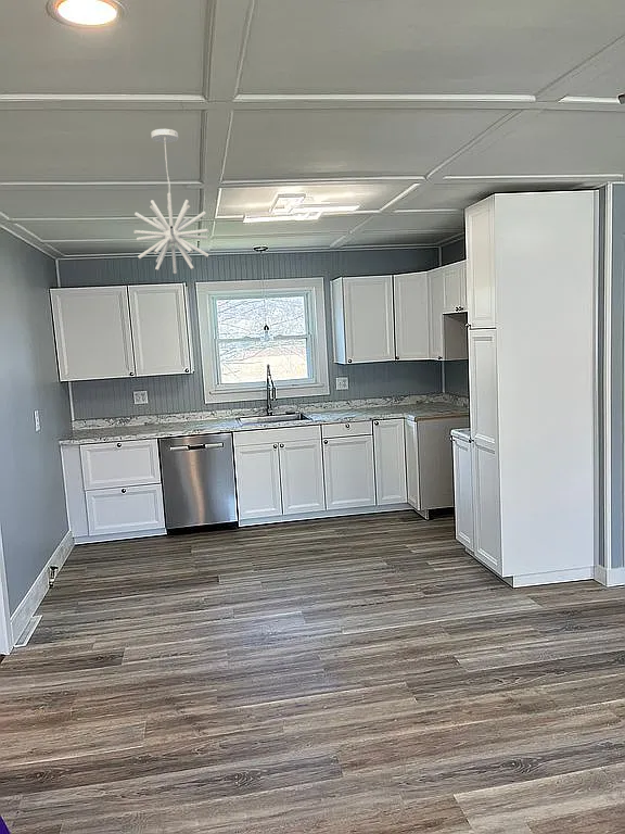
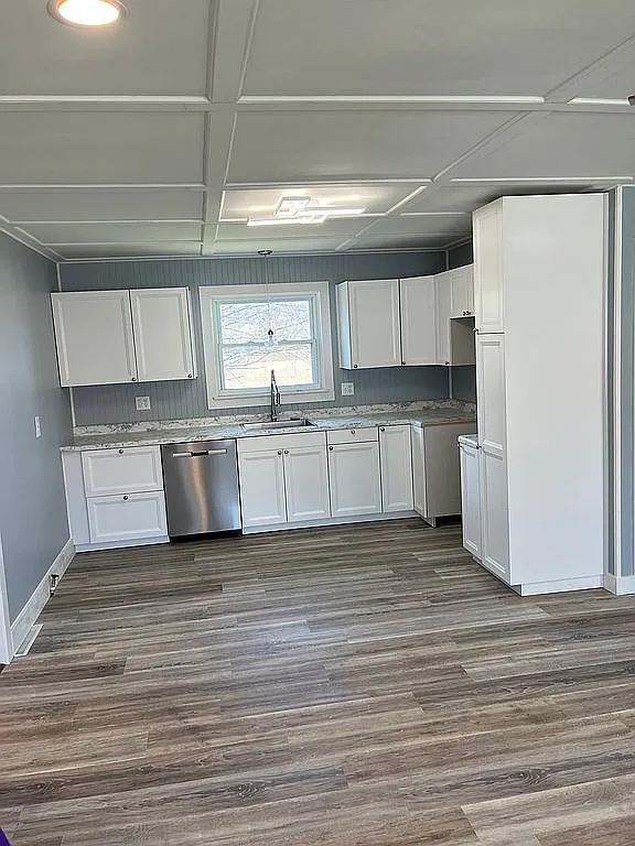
- pendant light (169, 203)
